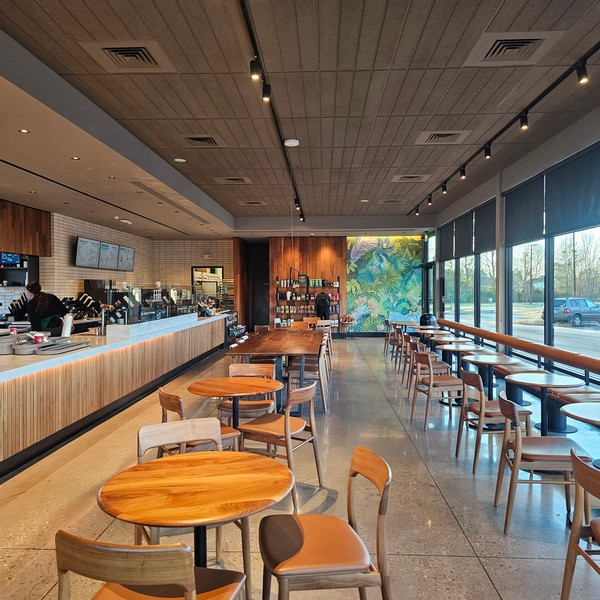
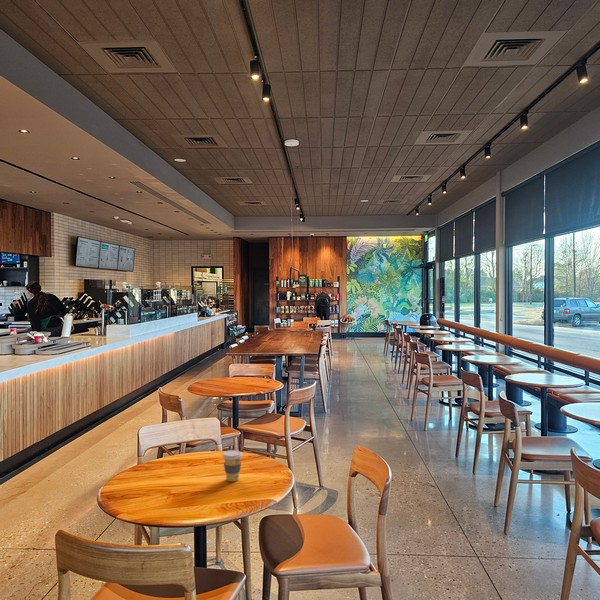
+ coffee cup (232, 466)
